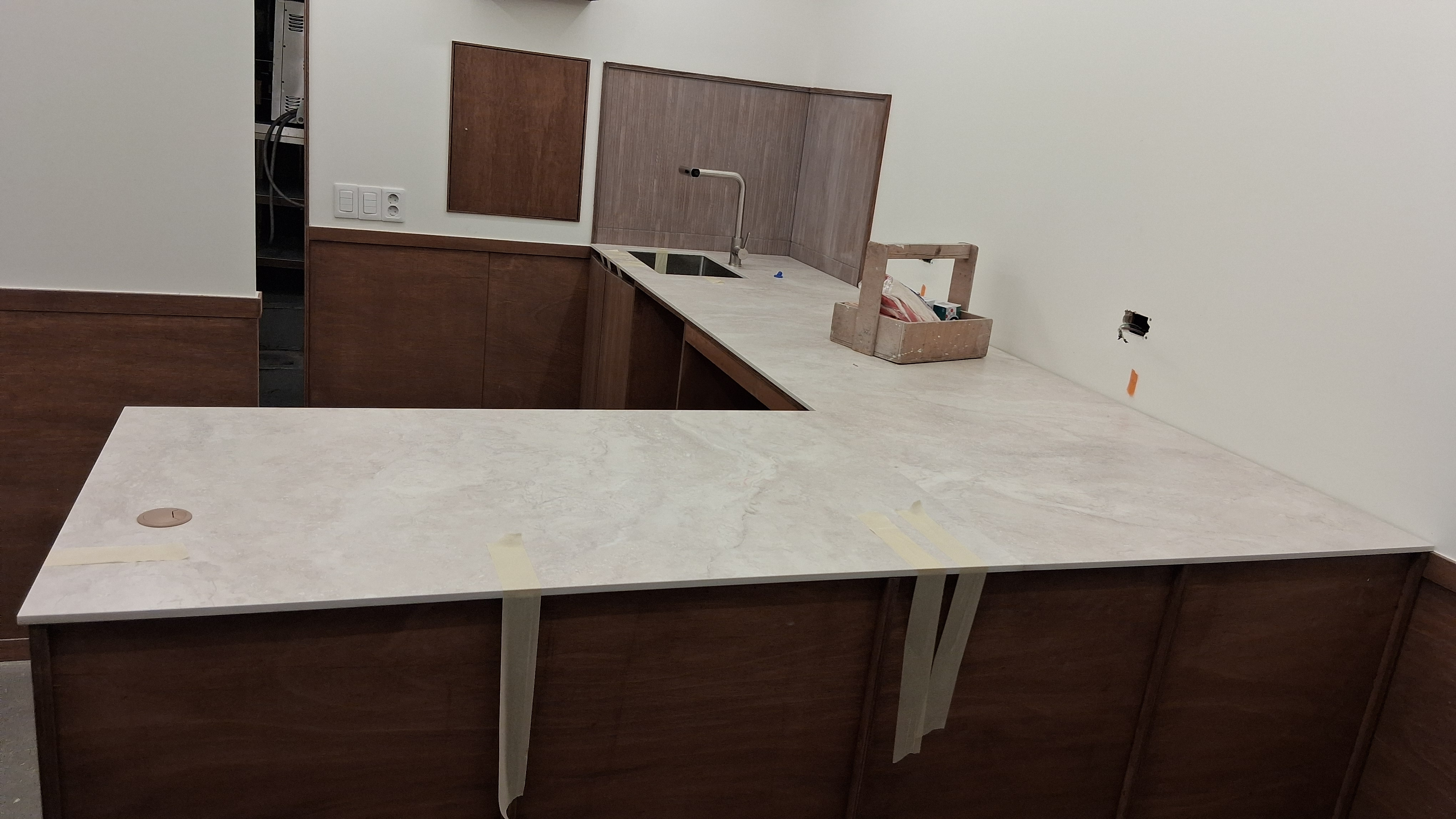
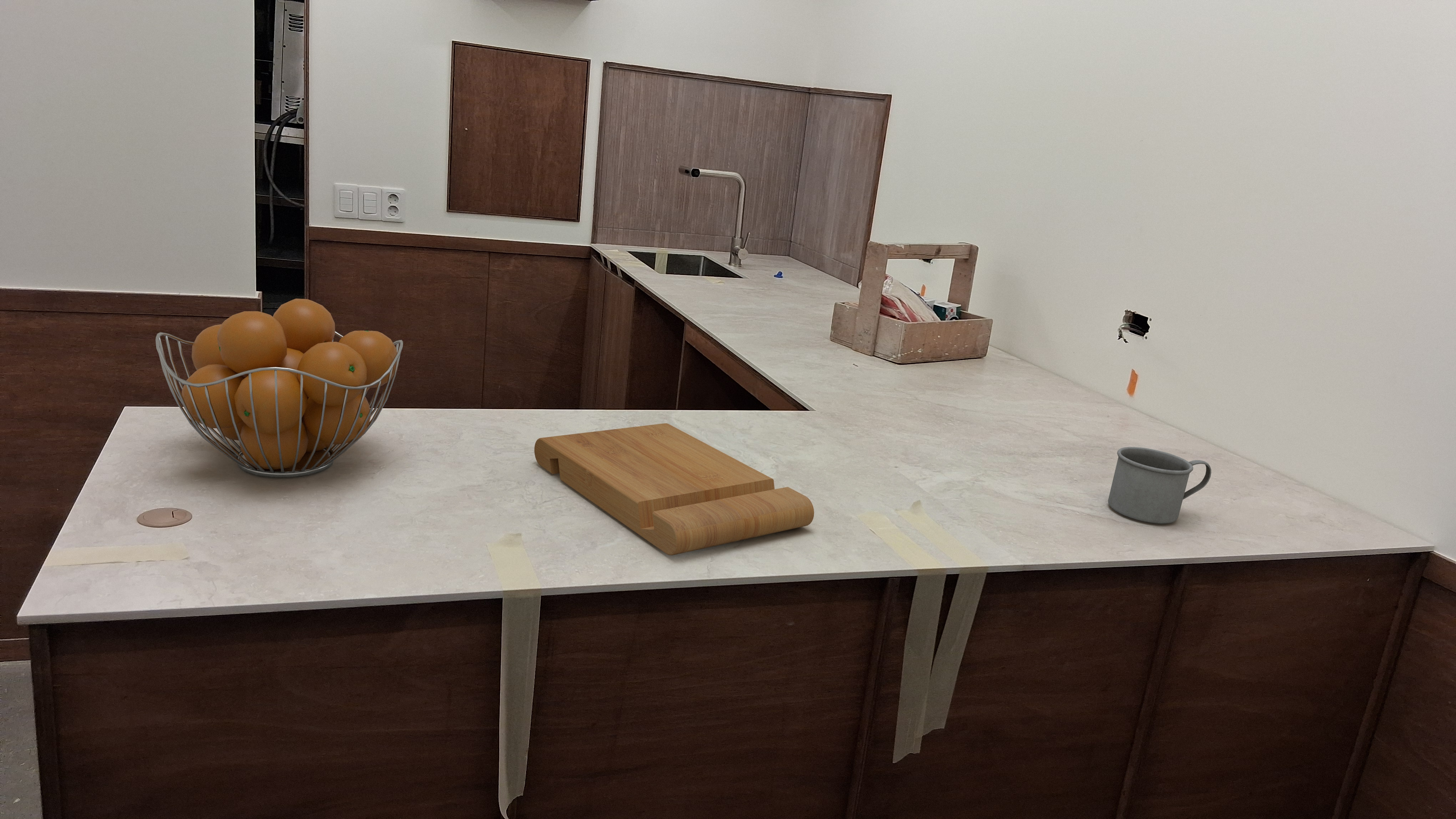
+ fruit basket (285, 386)
+ cutting board (667, 480)
+ mug (1154, 484)
